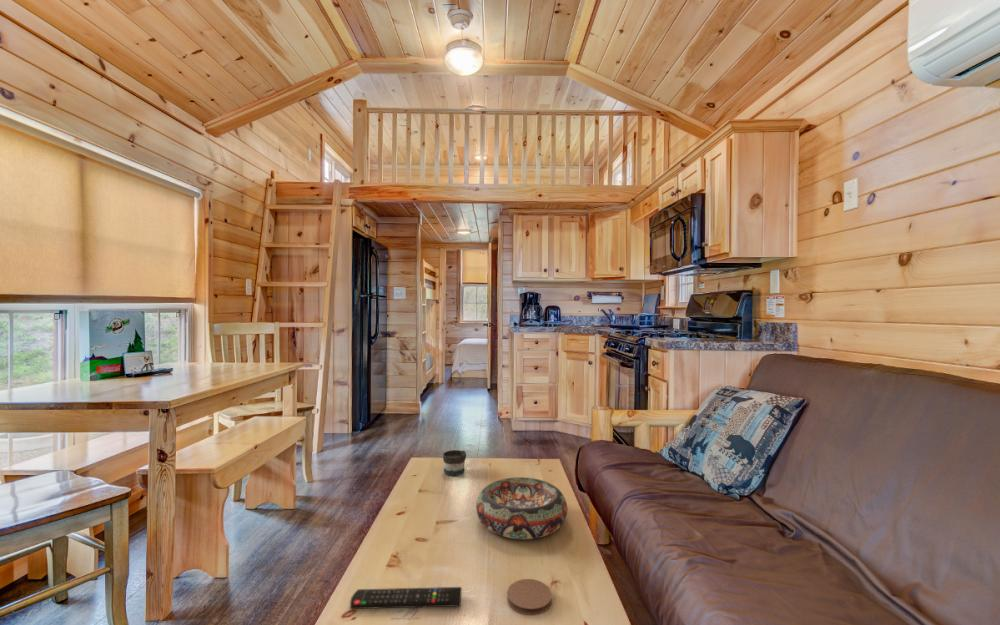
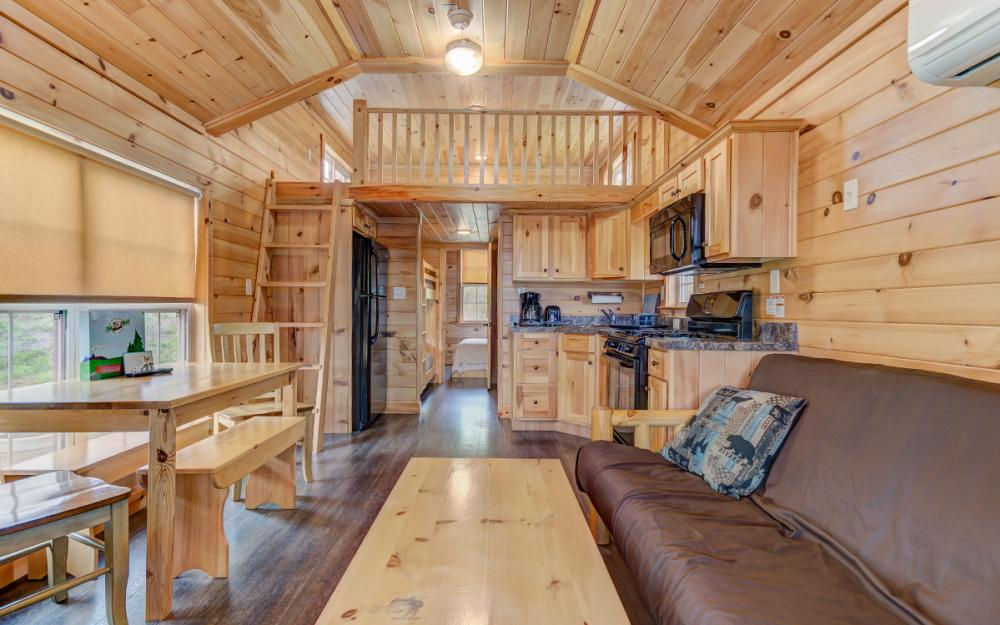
- remote control (406, 599)
- coaster (529, 596)
- mug (454, 462)
- decorative bowl (521, 506)
